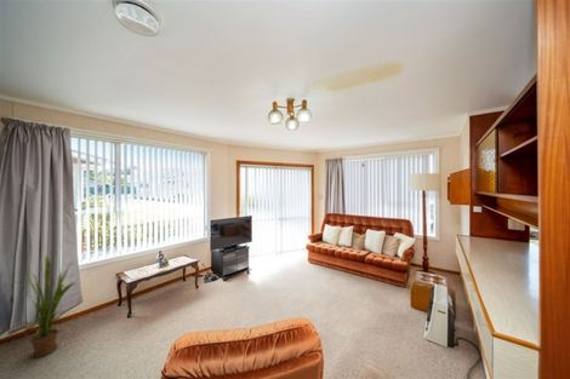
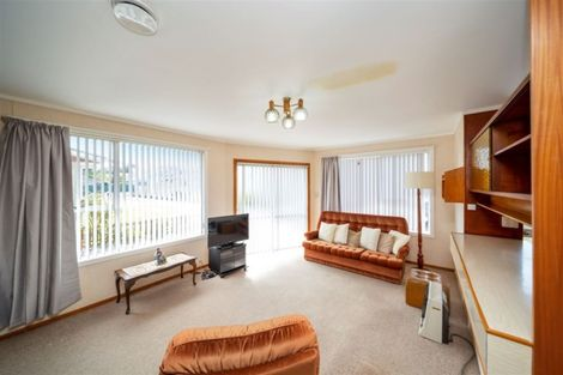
- house plant (41, 305)
